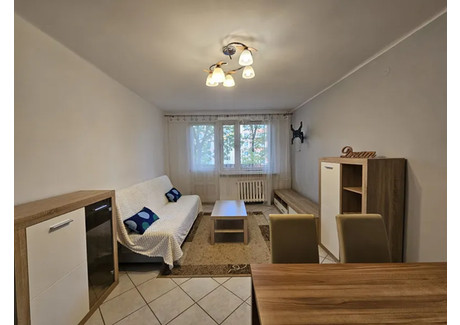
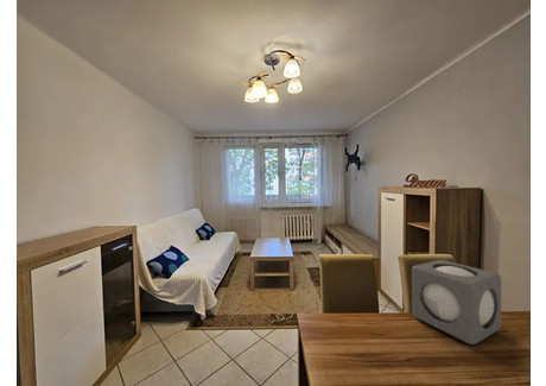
+ speaker (453, 296)
